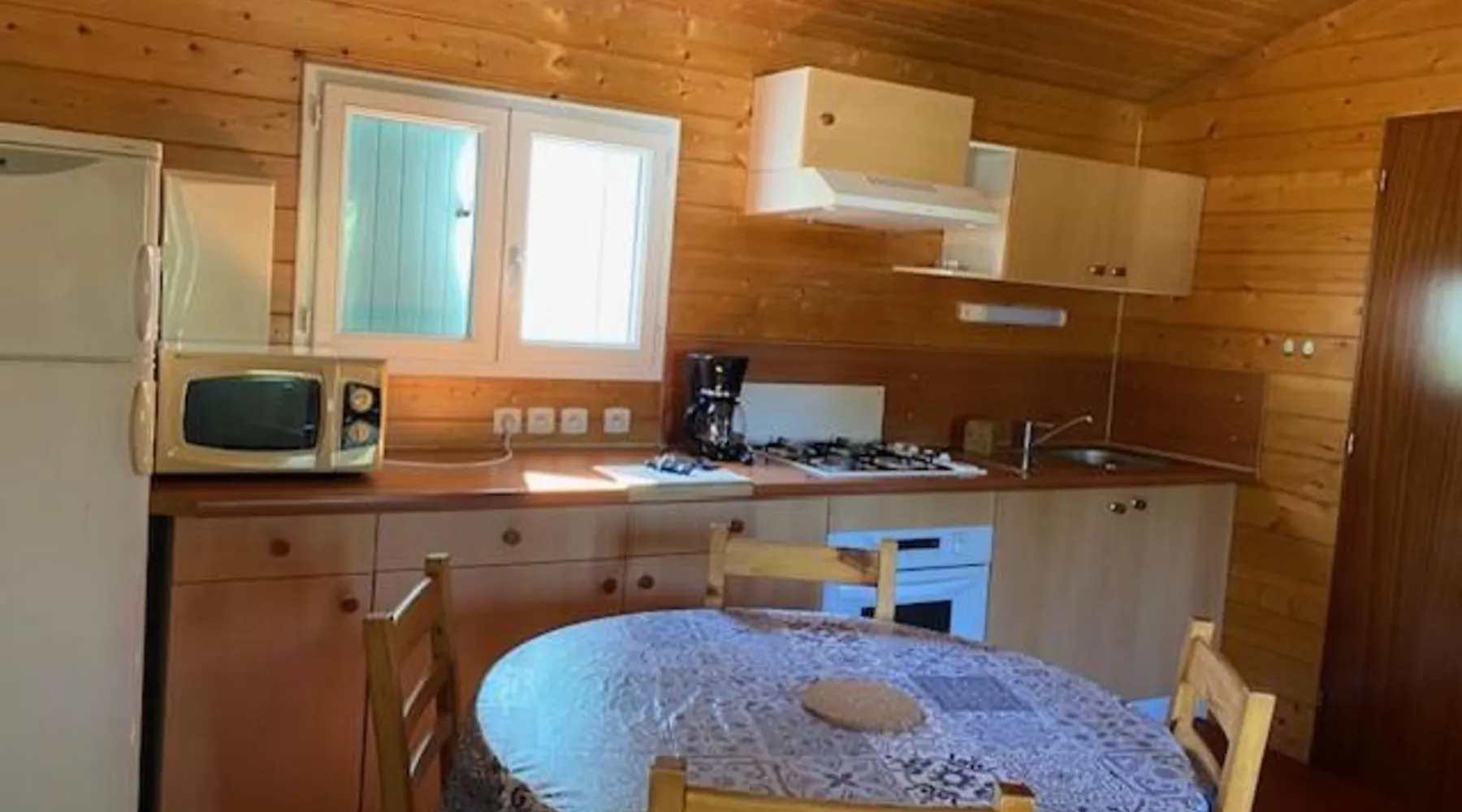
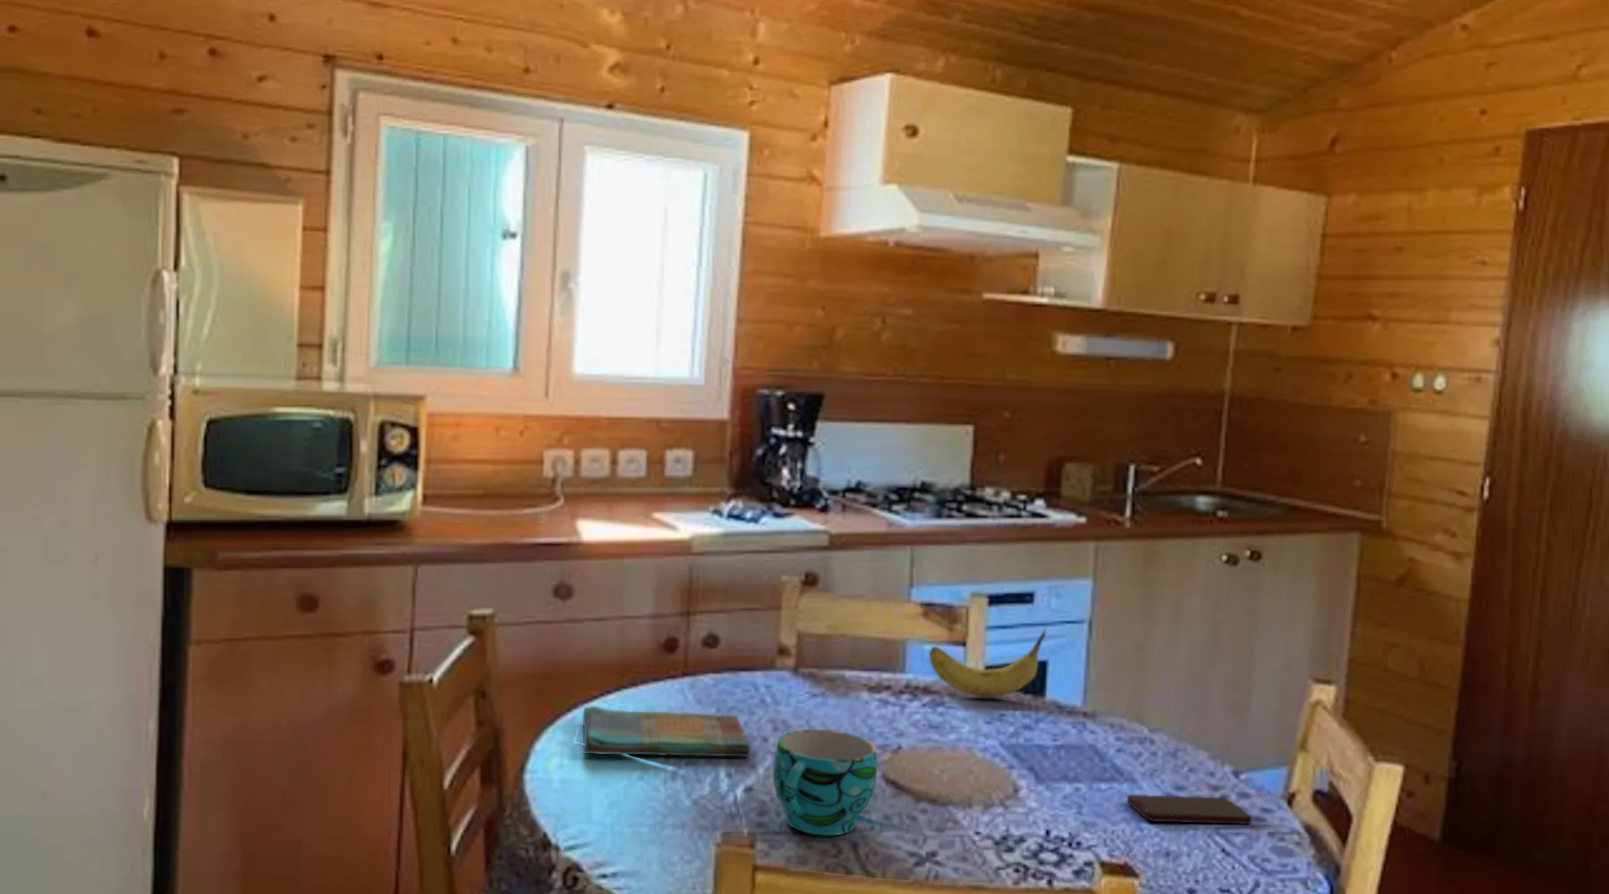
+ dish towel (664, 730)
+ cup (823, 786)
+ fruit (986, 669)
+ smartphone (1189, 809)
